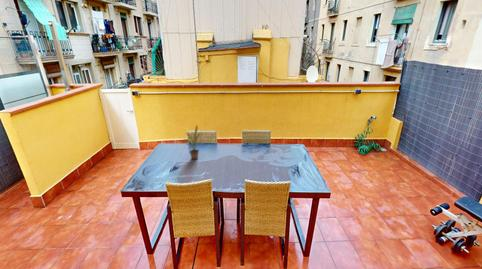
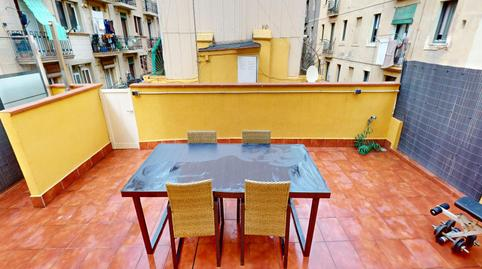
- potted plant (195, 144)
